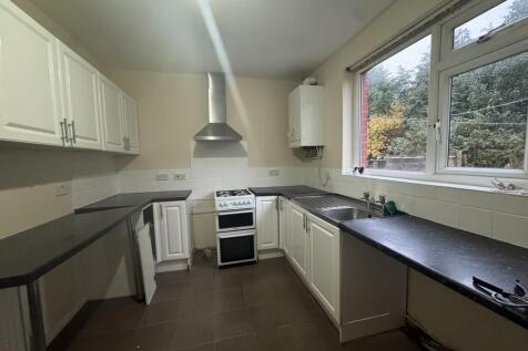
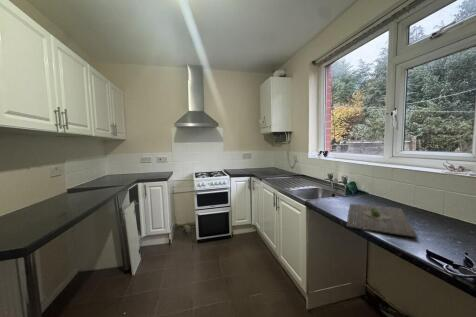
+ cutting board (376, 212)
